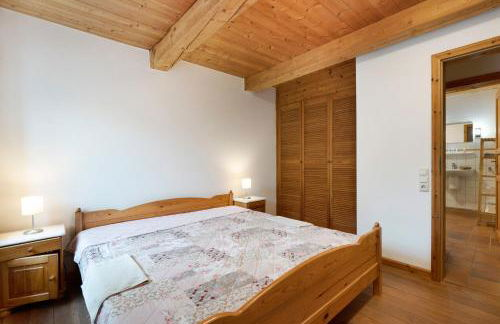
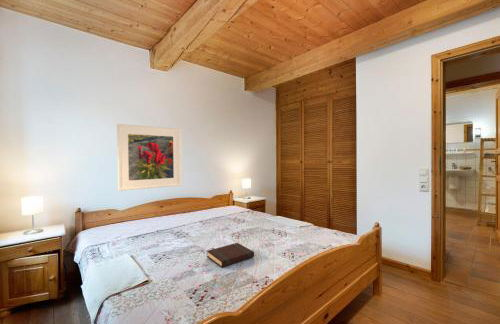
+ book (230, 254)
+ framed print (152, 157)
